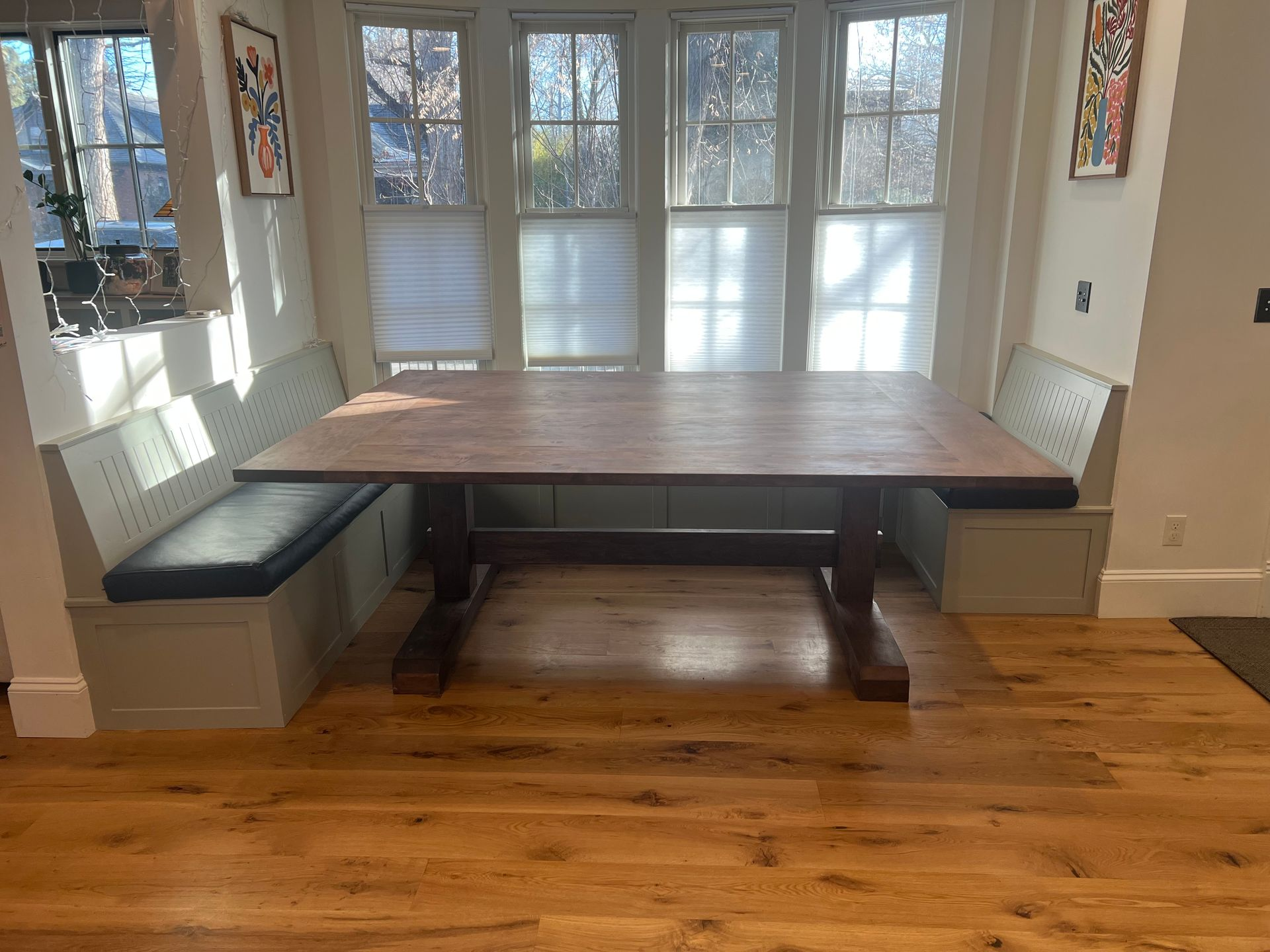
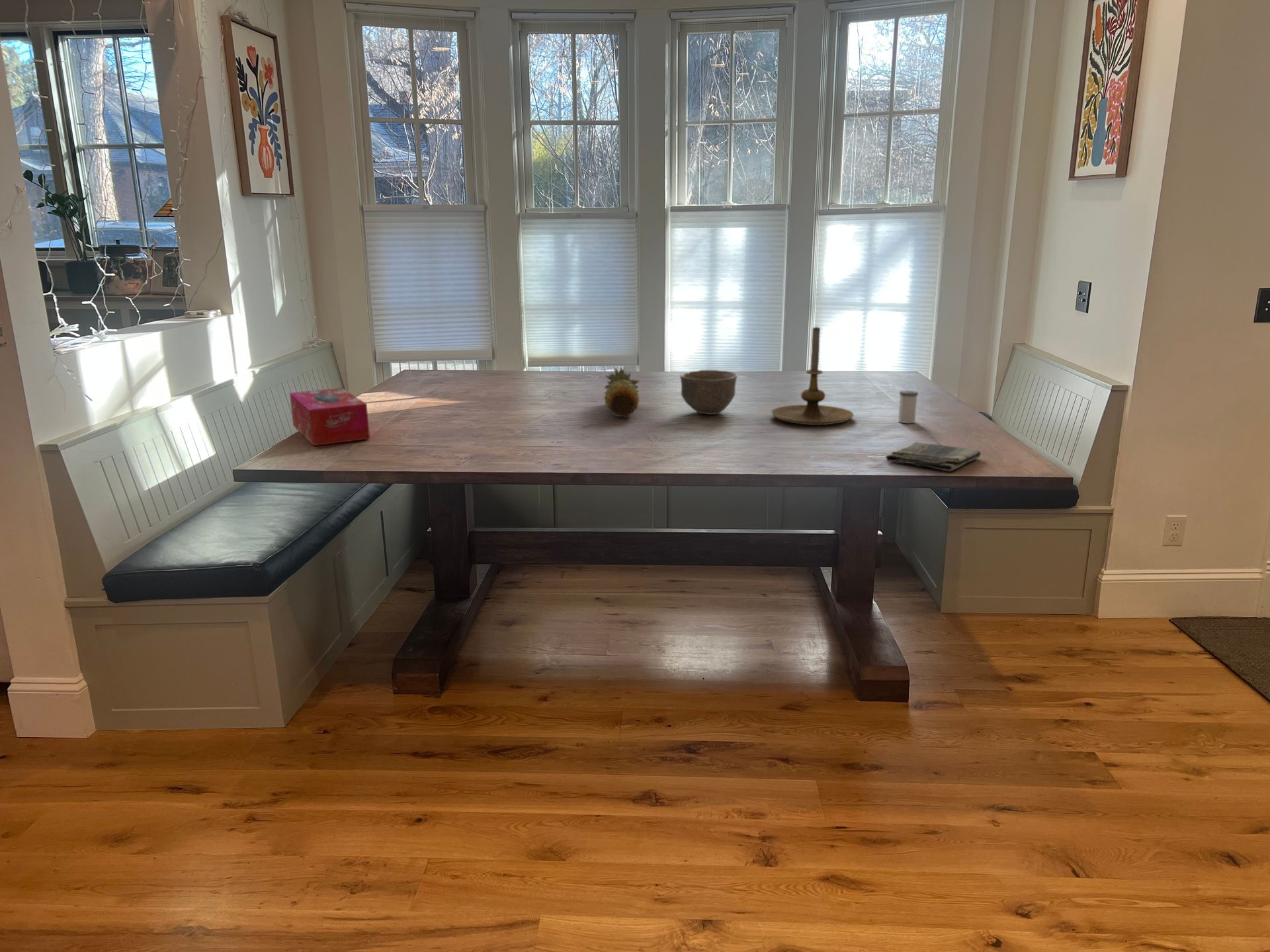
+ candle holder (814, 373)
+ fruit (622, 391)
+ dish towel (933, 454)
+ bowl (708, 393)
+ tissue box (328, 415)
+ salt shaker (908, 407)
